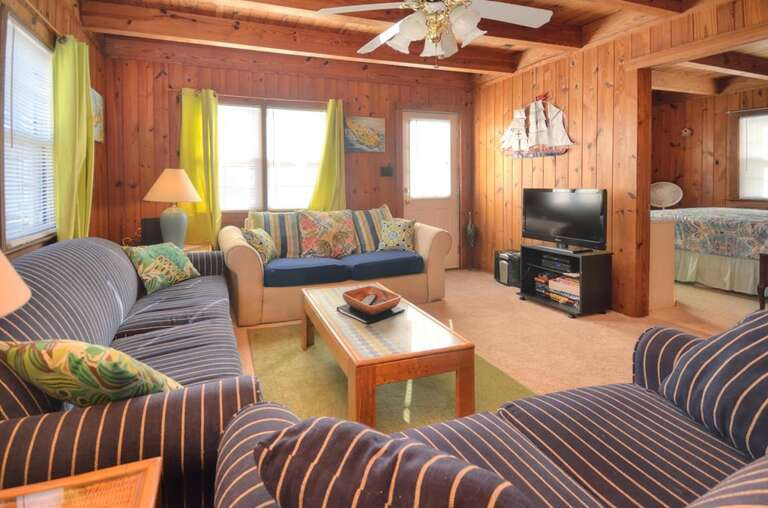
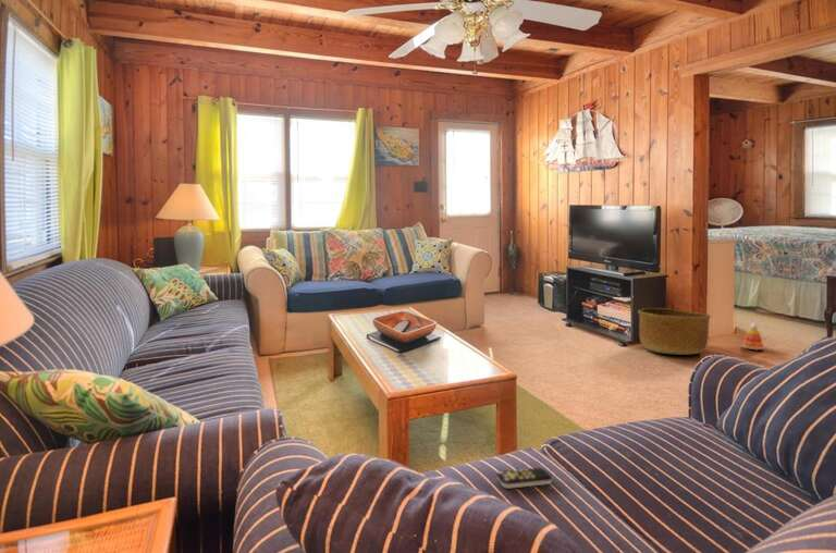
+ stacking toy (752, 335)
+ remote control (524, 477)
+ basket (672, 330)
